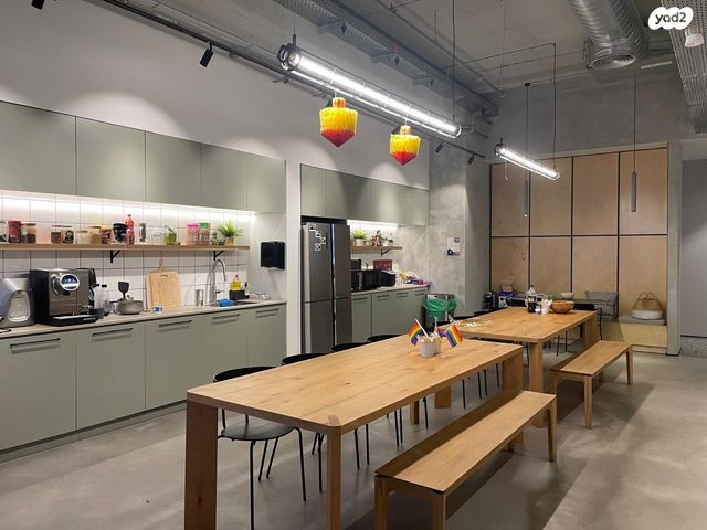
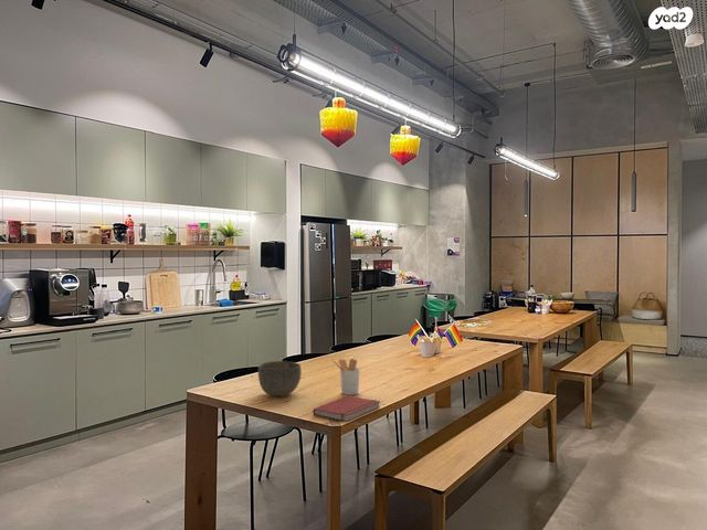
+ utensil holder (345, 374)
+ bowl (279, 379)
+ book (347, 407)
